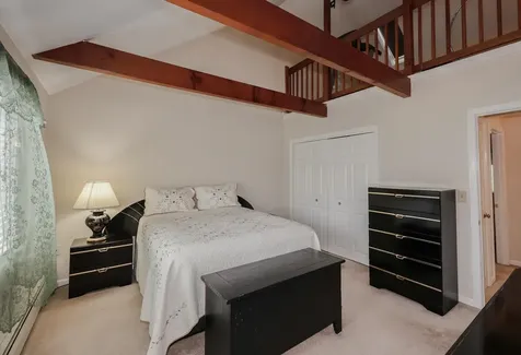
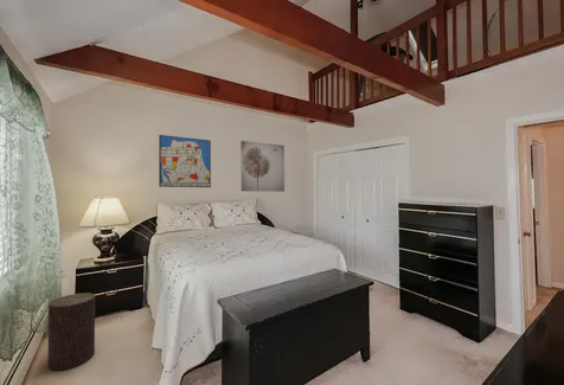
+ wall art (263, 167)
+ stool (72, 328)
+ wall art (186, 162)
